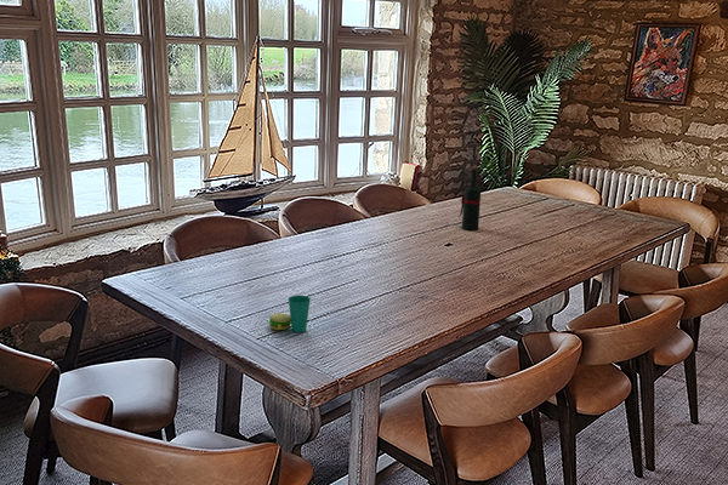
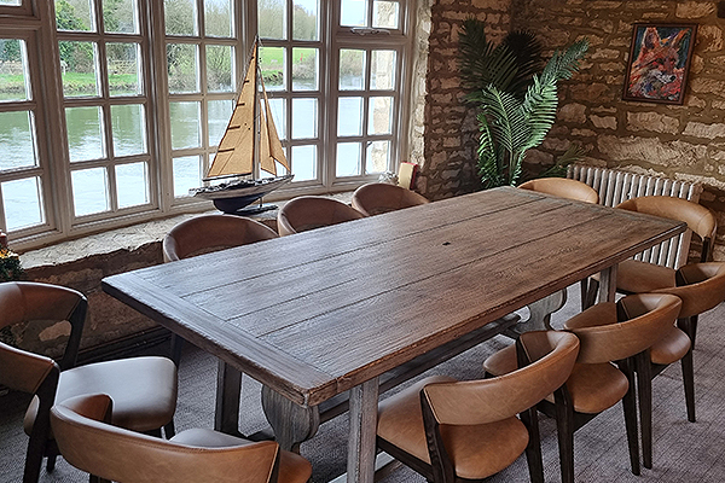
- cup (290, 313)
- wine bottle (470, 196)
